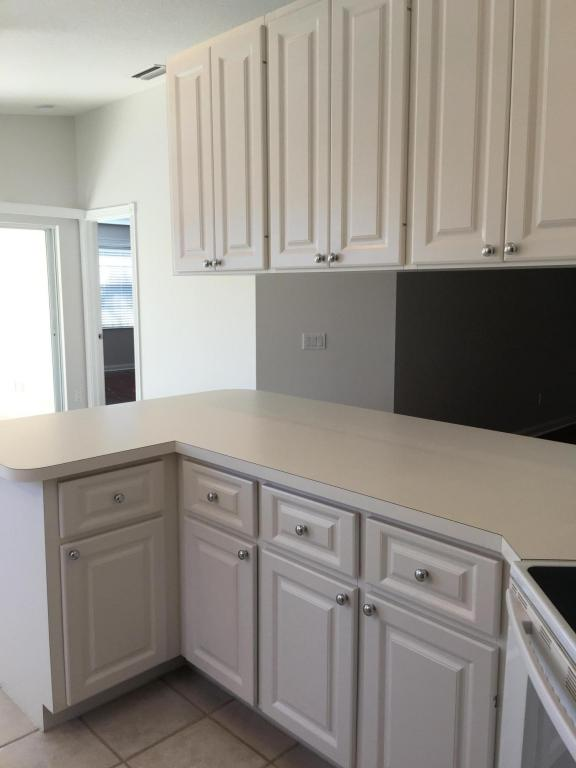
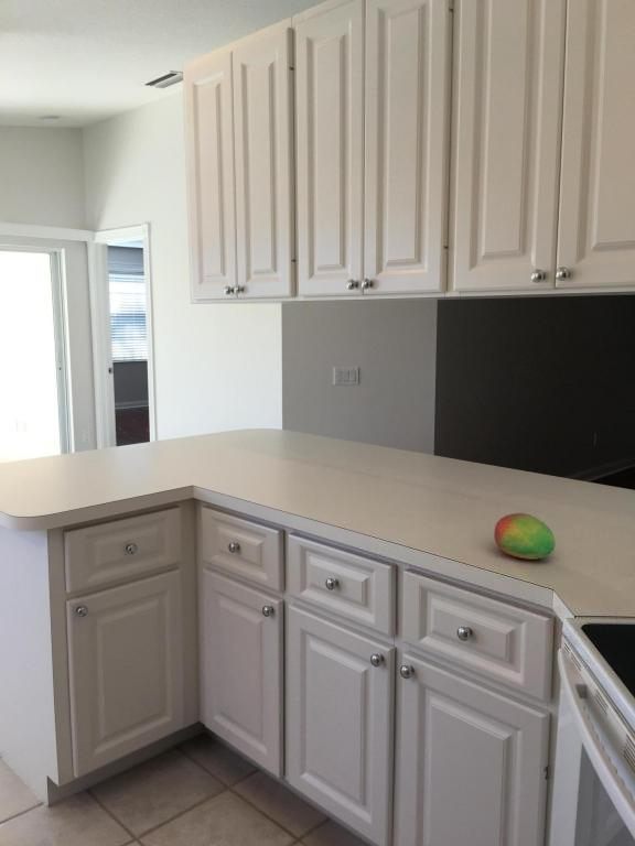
+ fruit (525, 535)
